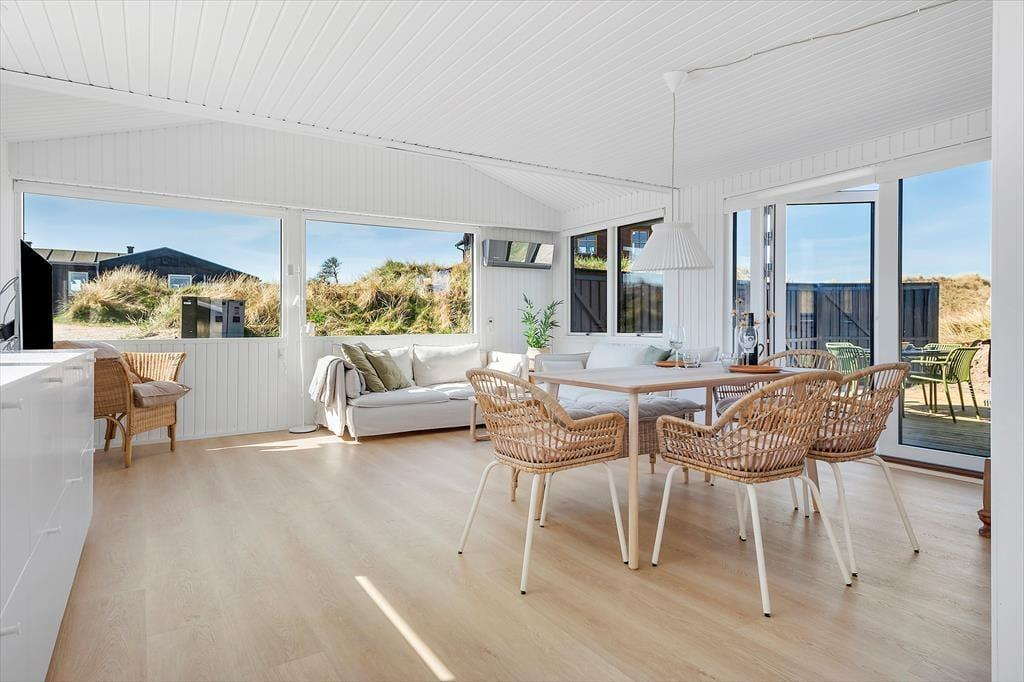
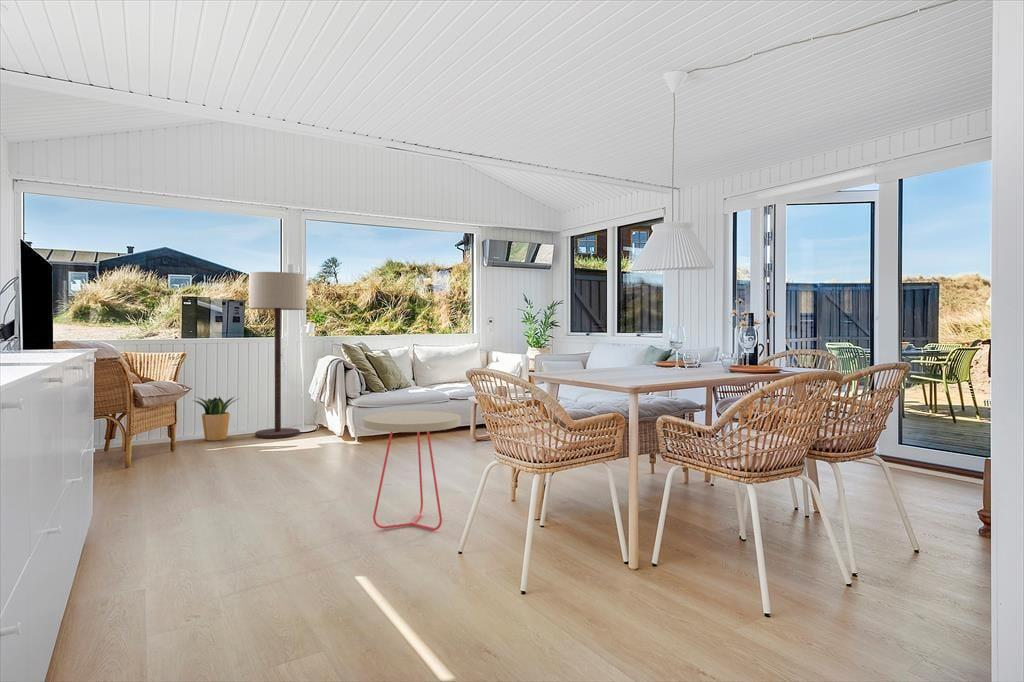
+ floor lamp (277, 354)
+ side table (419, 471)
+ potted plant (216, 417)
